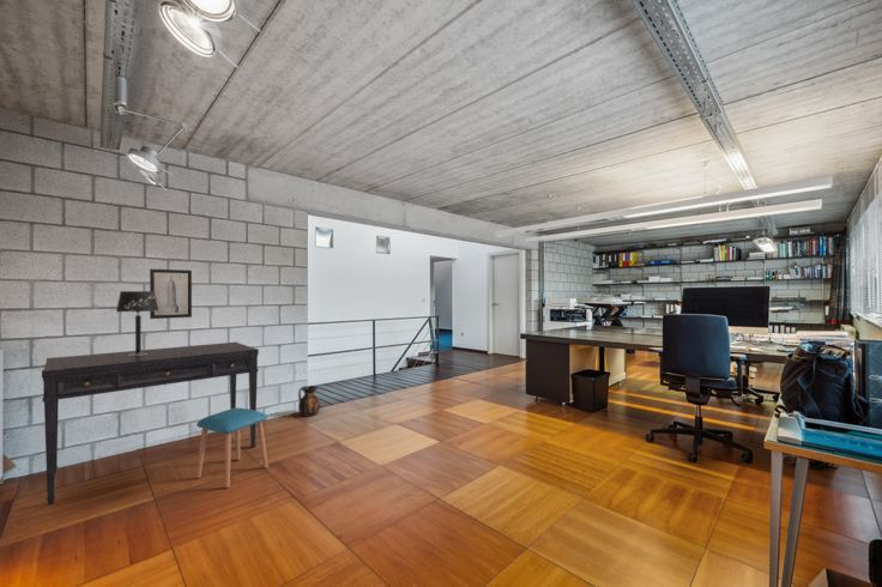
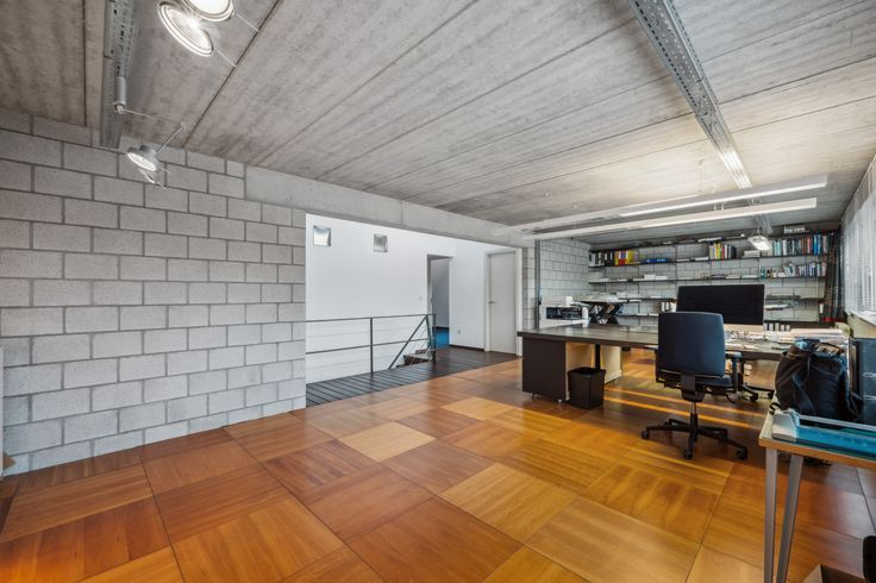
- wall art (171, 294)
- desk (159, 385)
- stool (230, 442)
- table lamp (138, 322)
- ceramic jug (309, 400)
